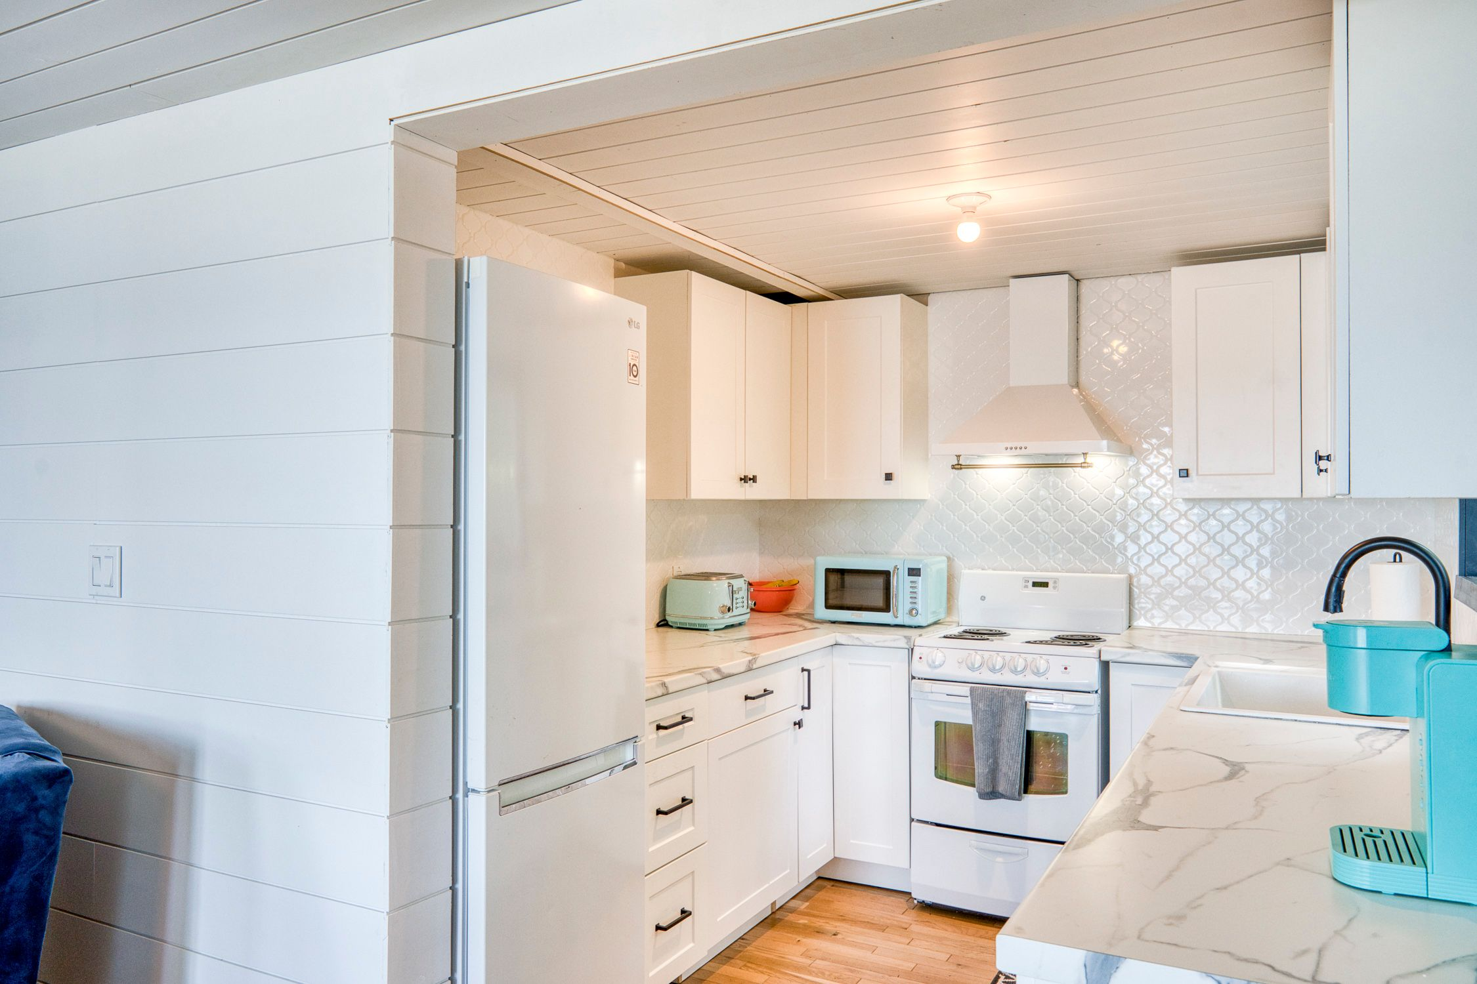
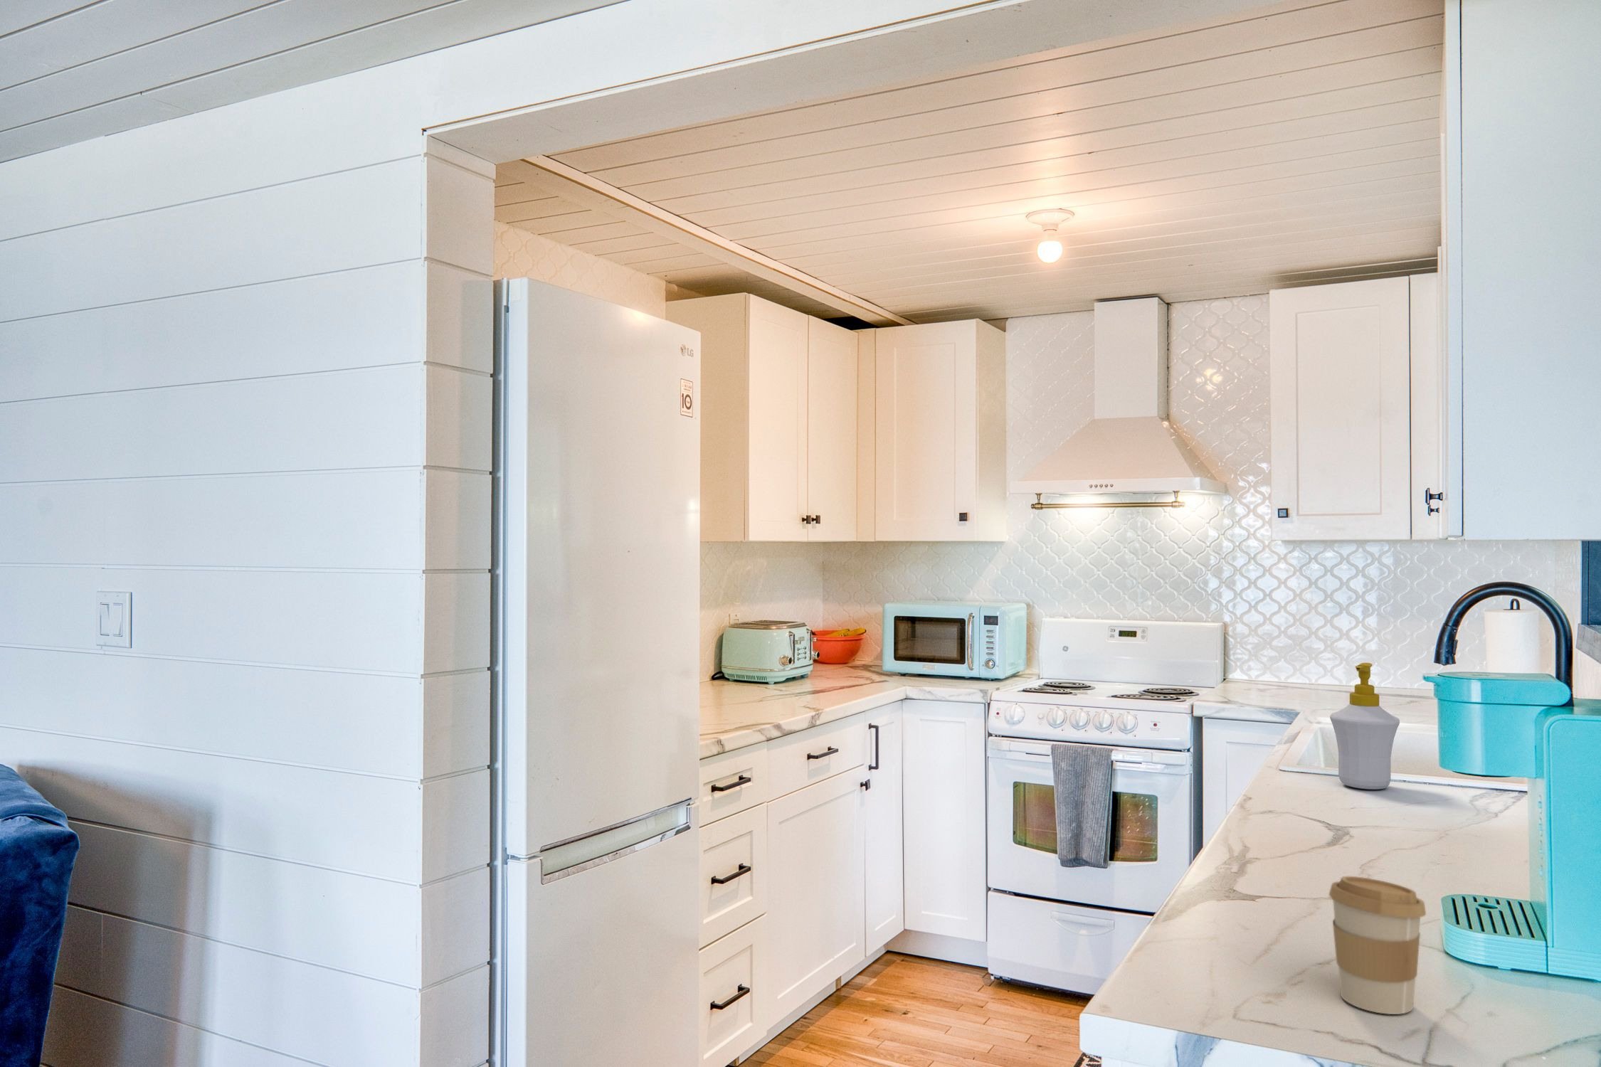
+ soap bottle (1364, 724)
+ coffee cup (1376, 941)
